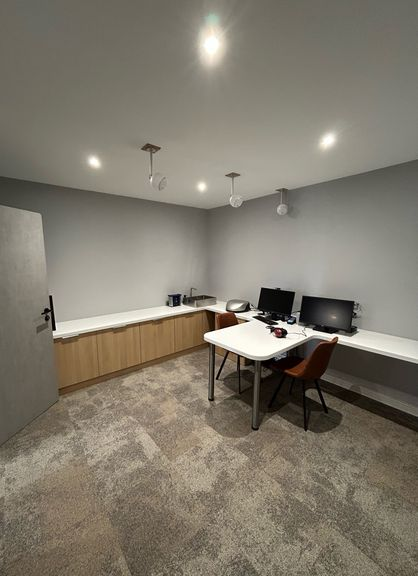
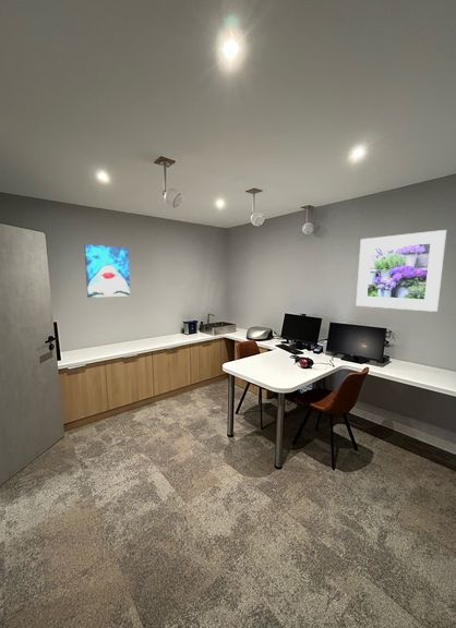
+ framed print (396, 271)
+ wall art (108, 271)
